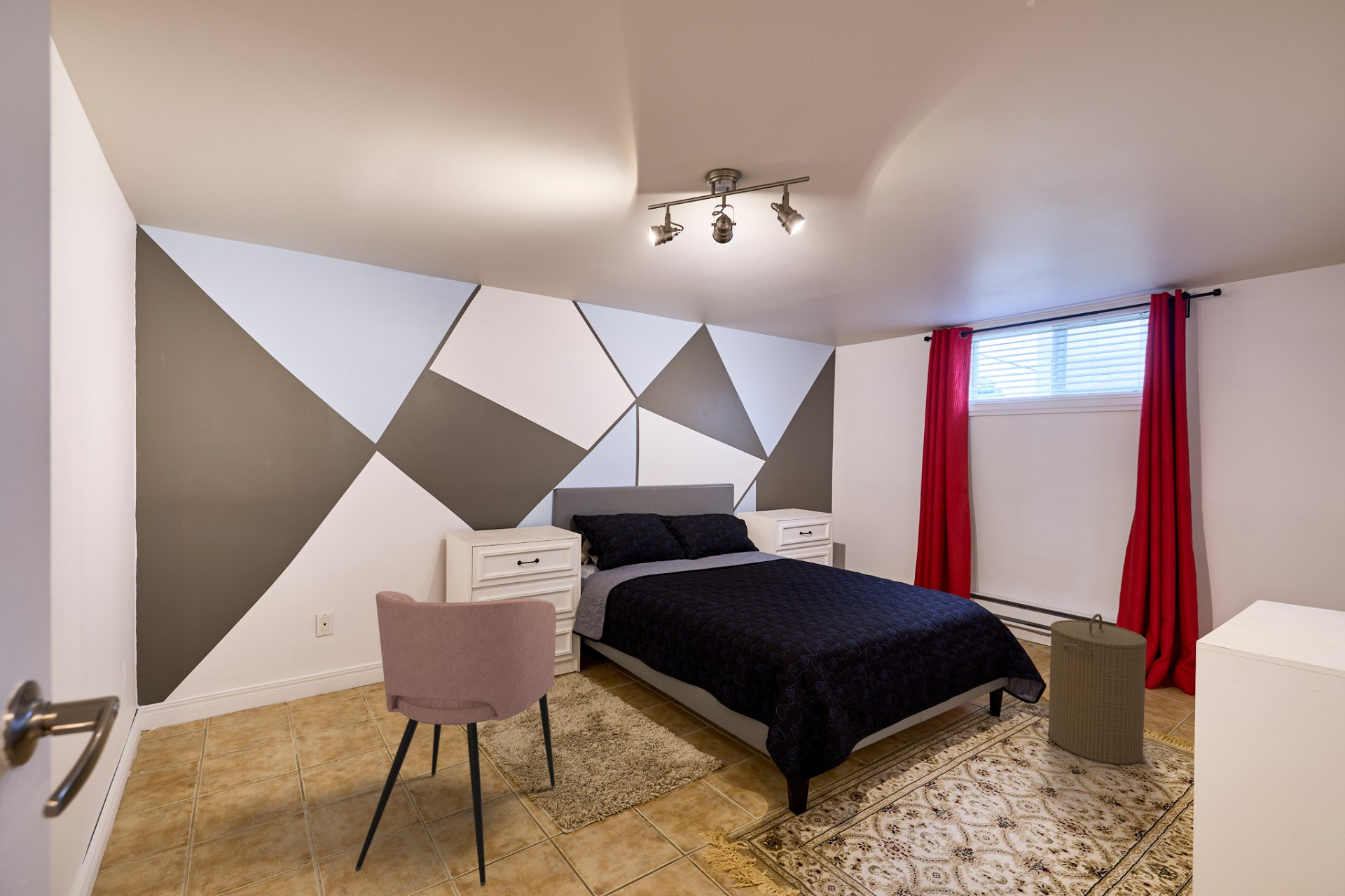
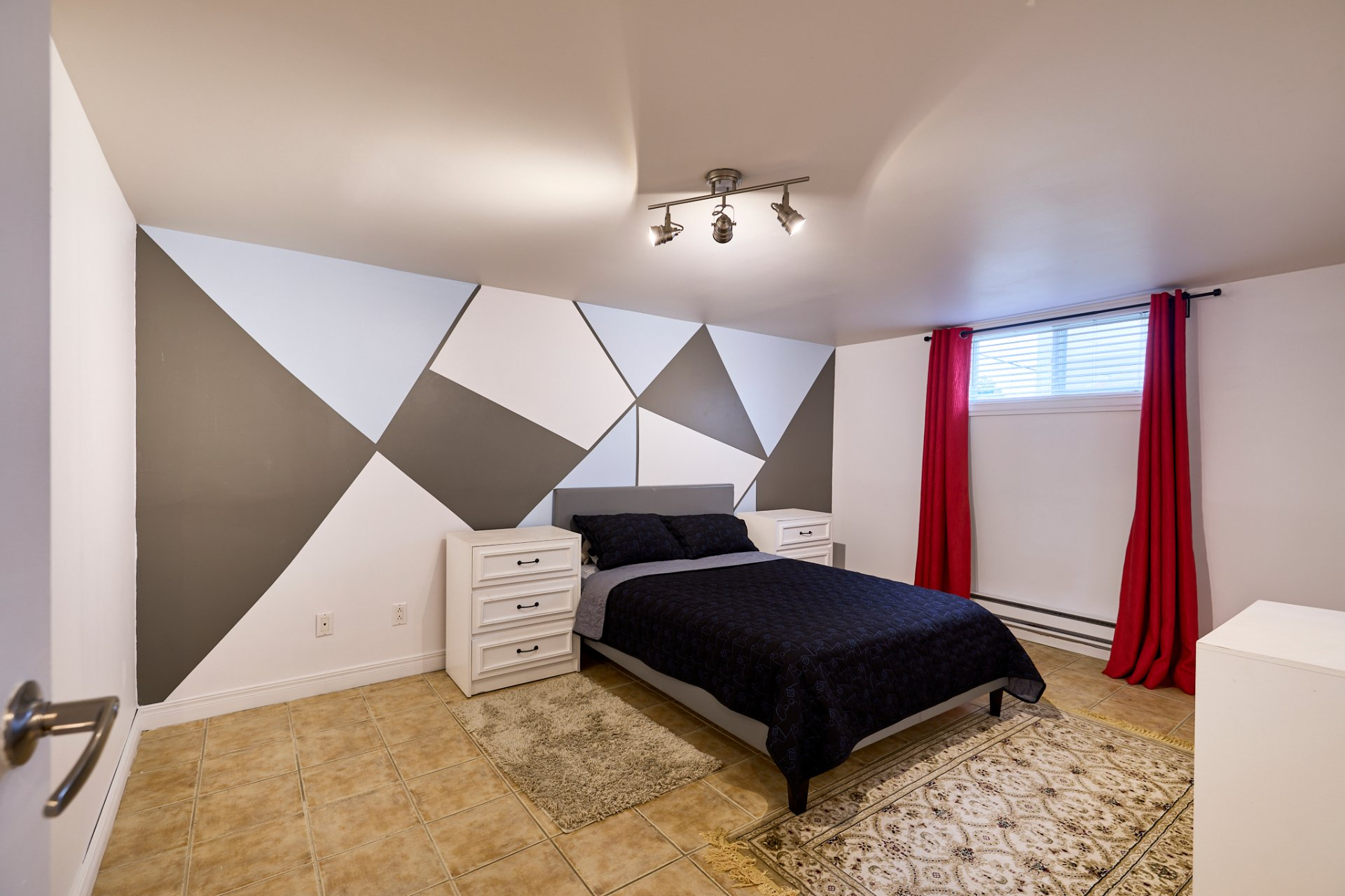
- armchair (464, 701)
- laundry hamper (1096, 679)
